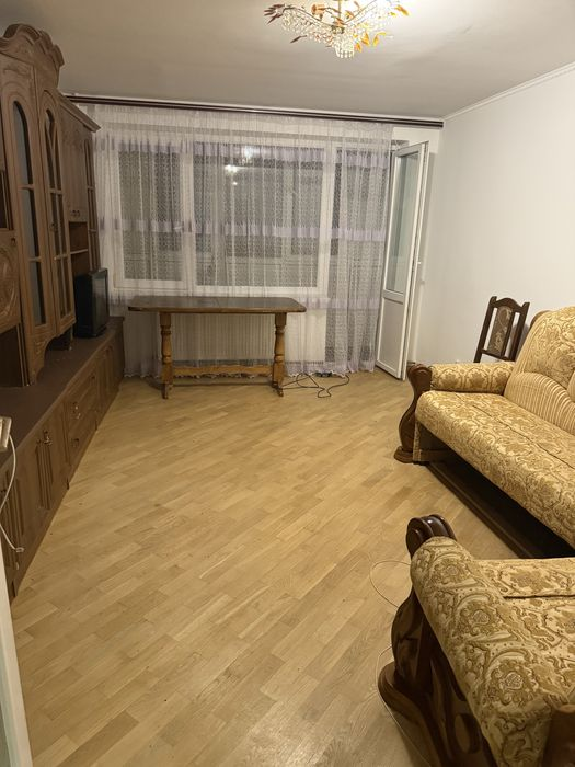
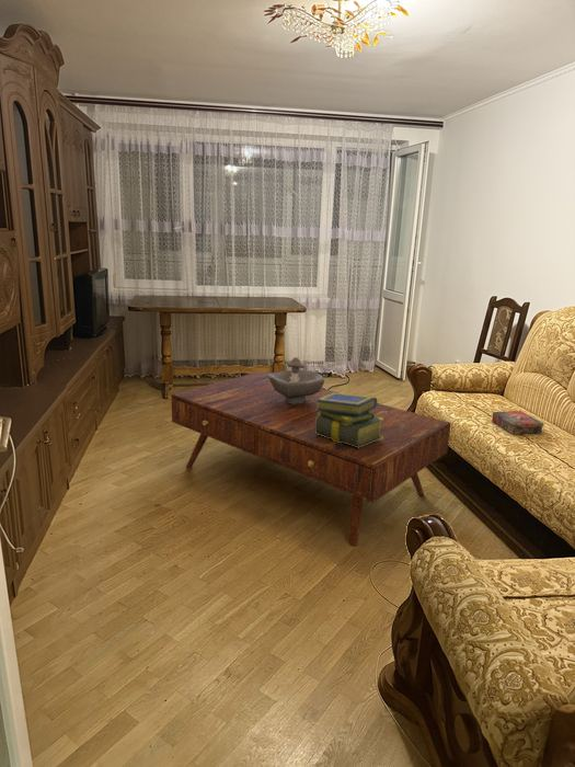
+ coffee table (300, 445)
+ decorative bowl (296, 378)
+ stack of books (346, 416)
+ book (517, 422)
